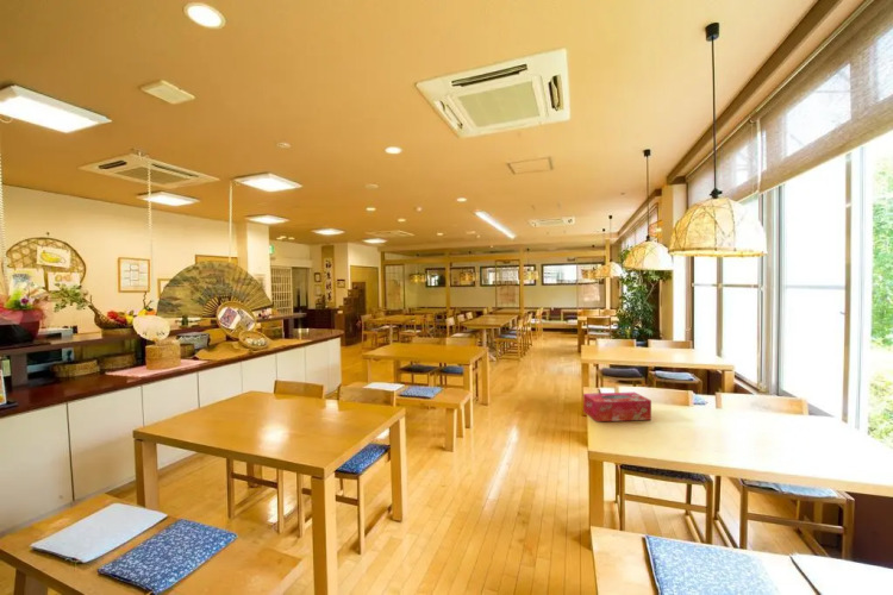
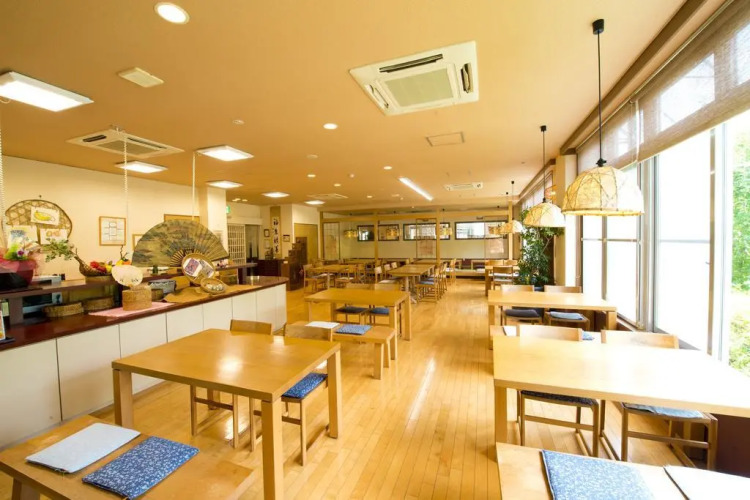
- tissue box (616, 406)
